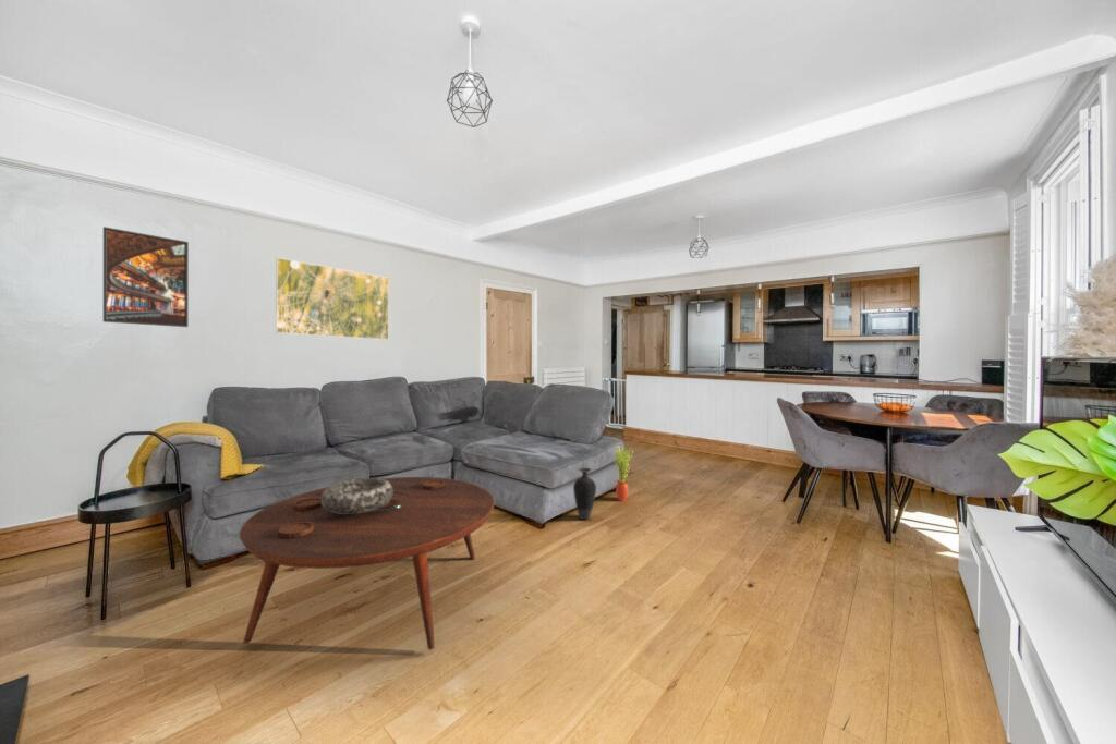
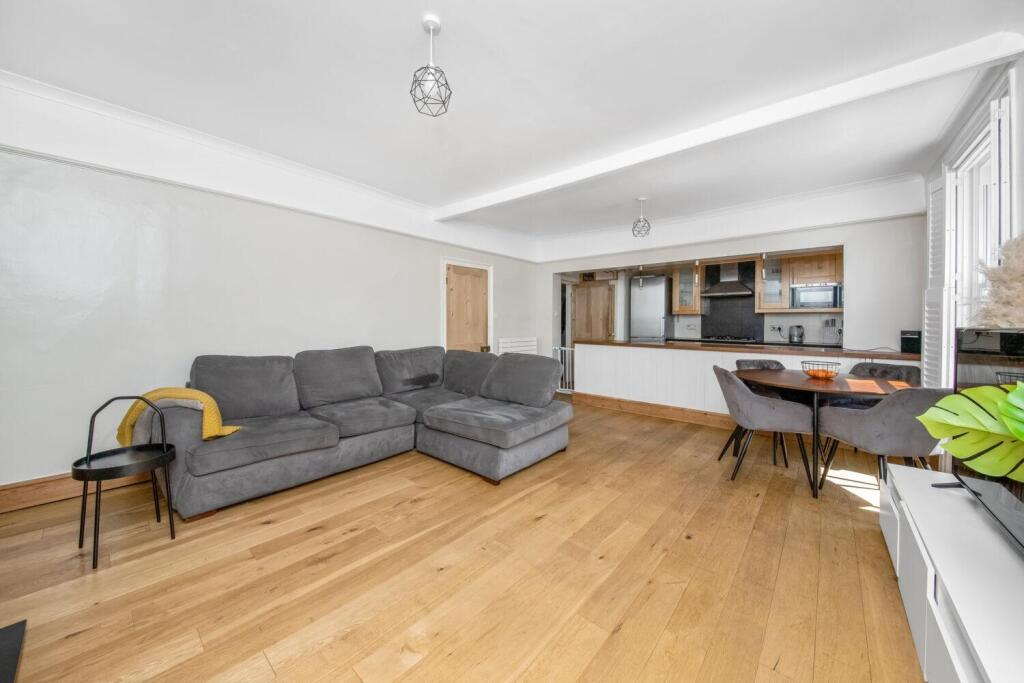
- vase (584, 493)
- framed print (147, 279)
- coffee table (380, 548)
- potted plant (622, 473)
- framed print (337, 302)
- decorative bowl (357, 499)
